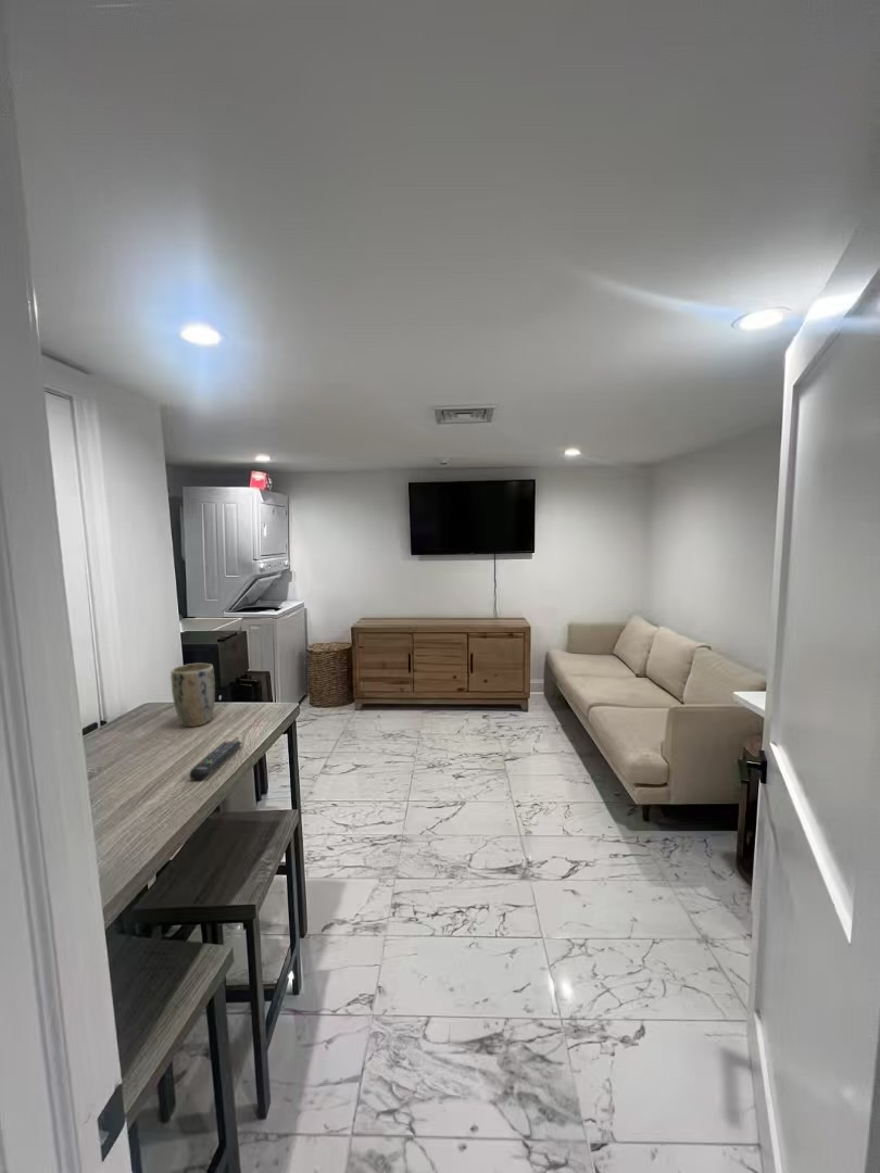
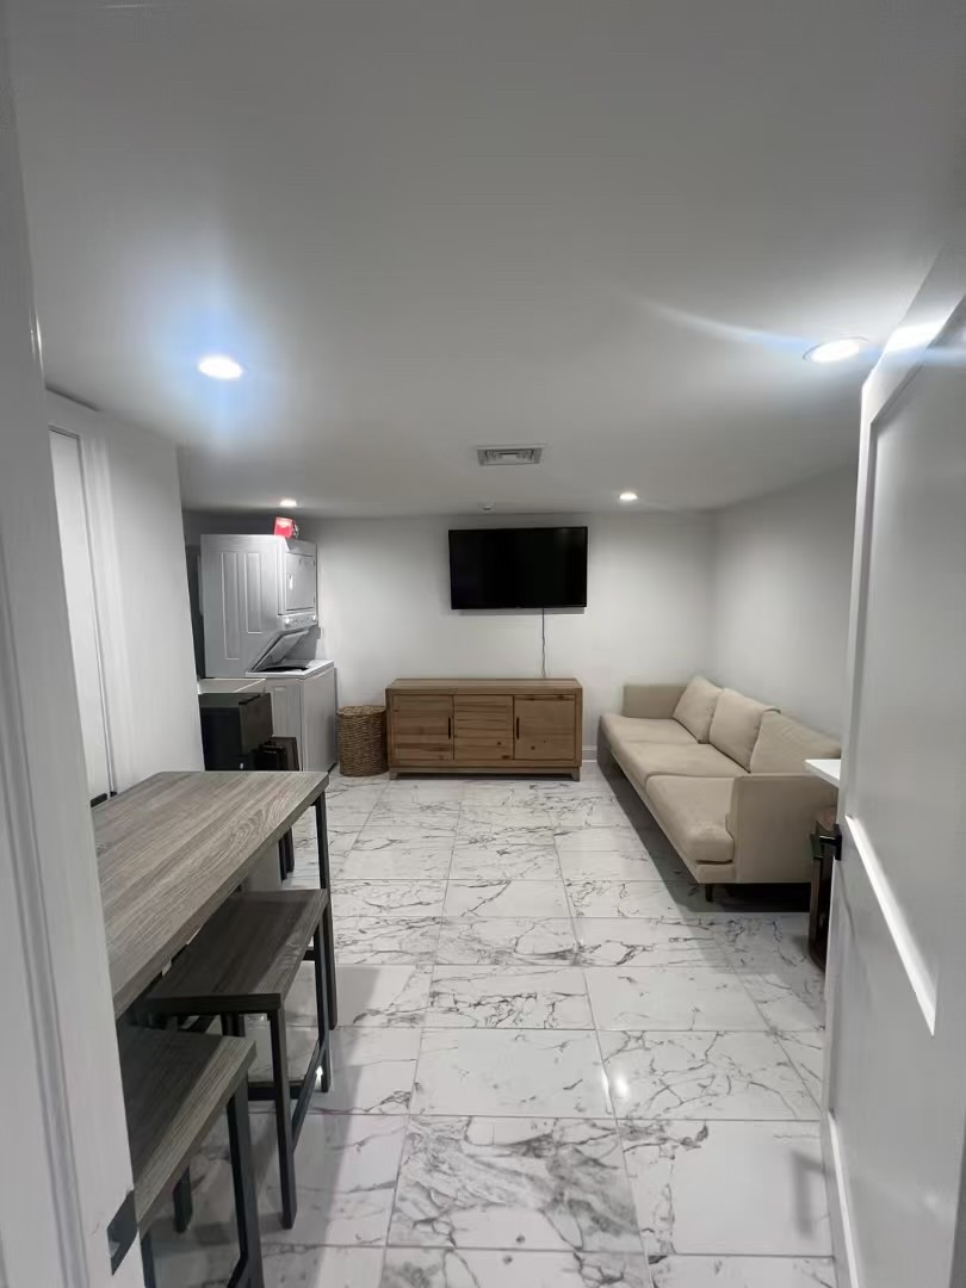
- remote control (217, 757)
- plant pot (193, 694)
